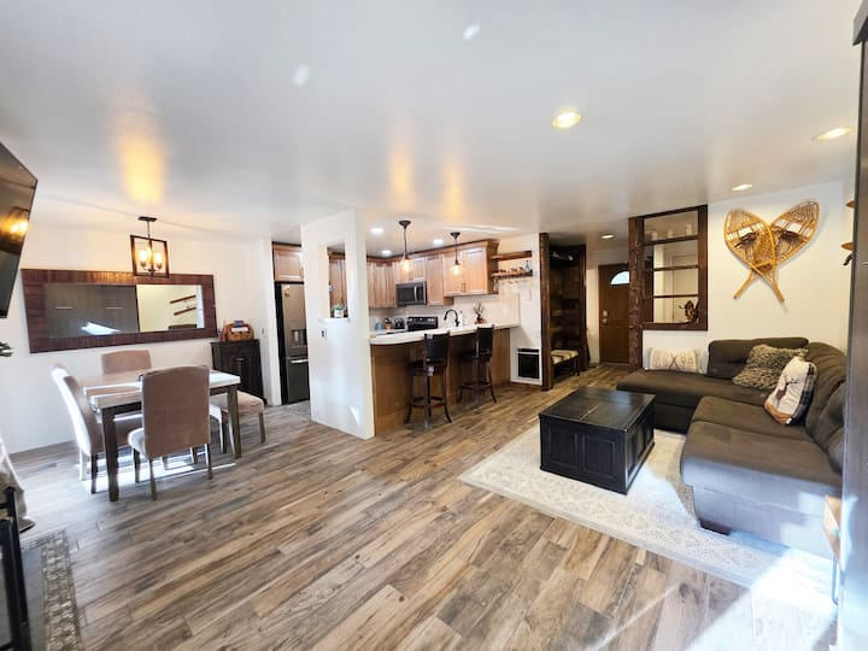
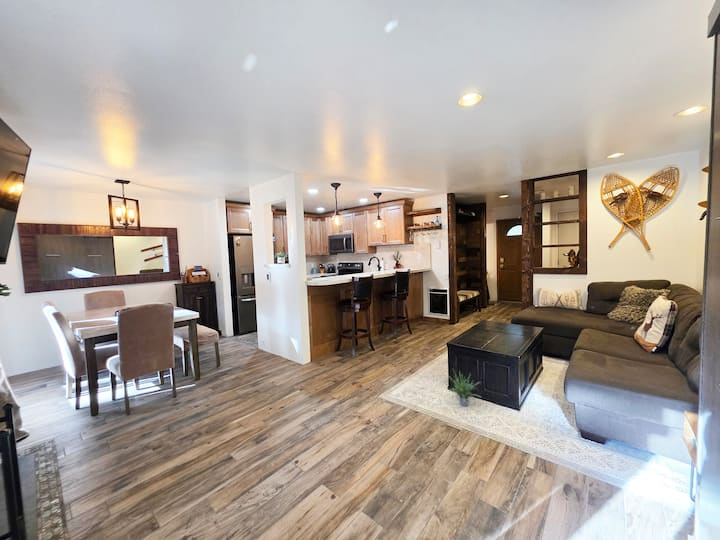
+ potted plant (464, 386)
